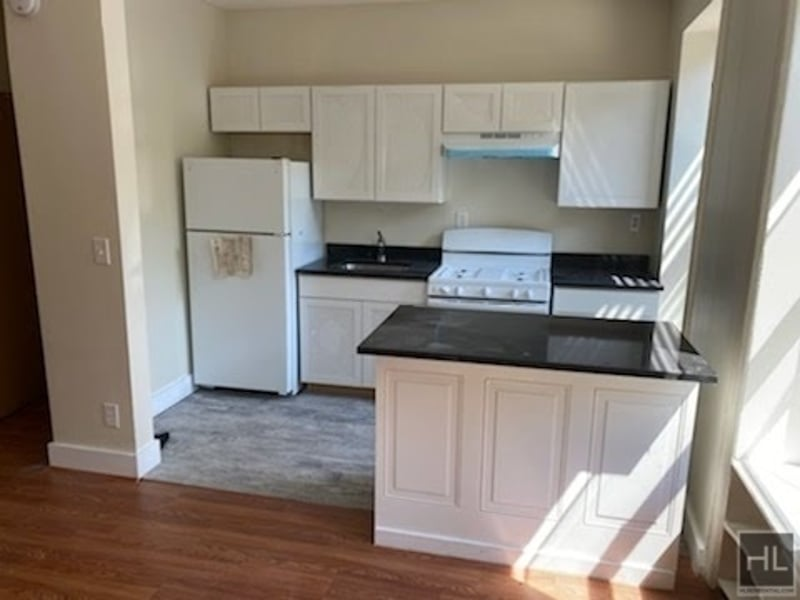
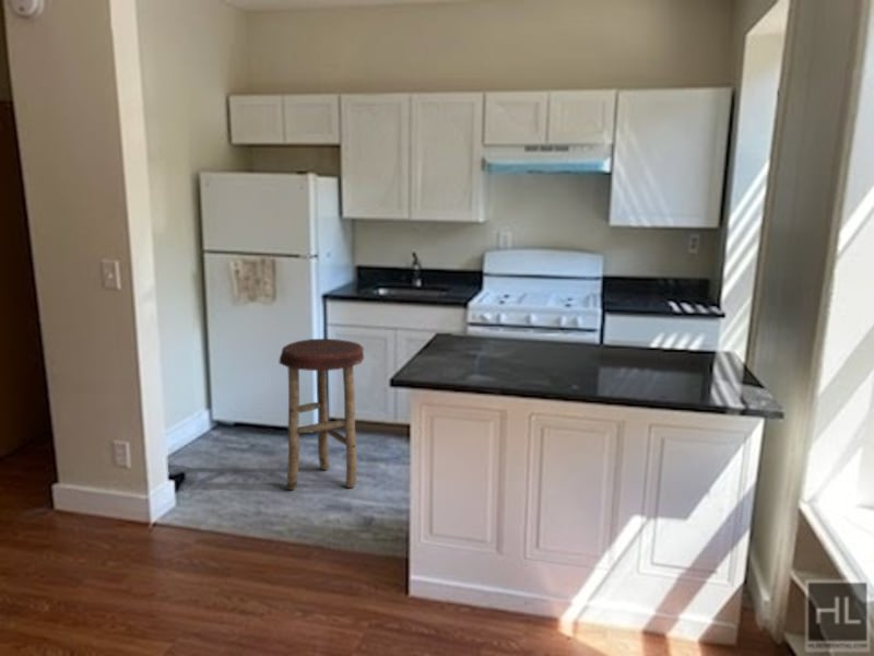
+ stool (323, 415)
